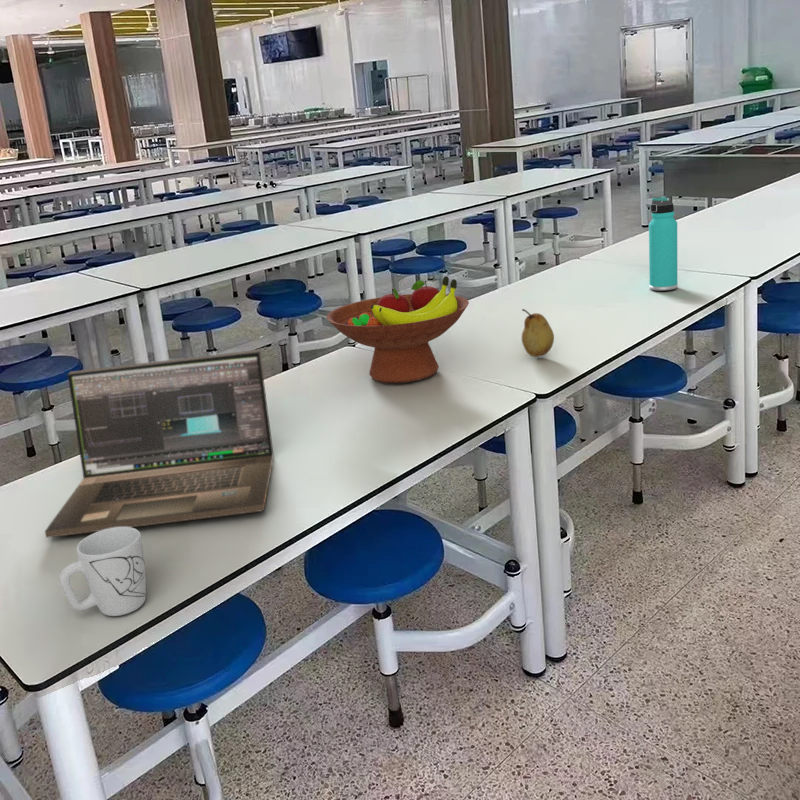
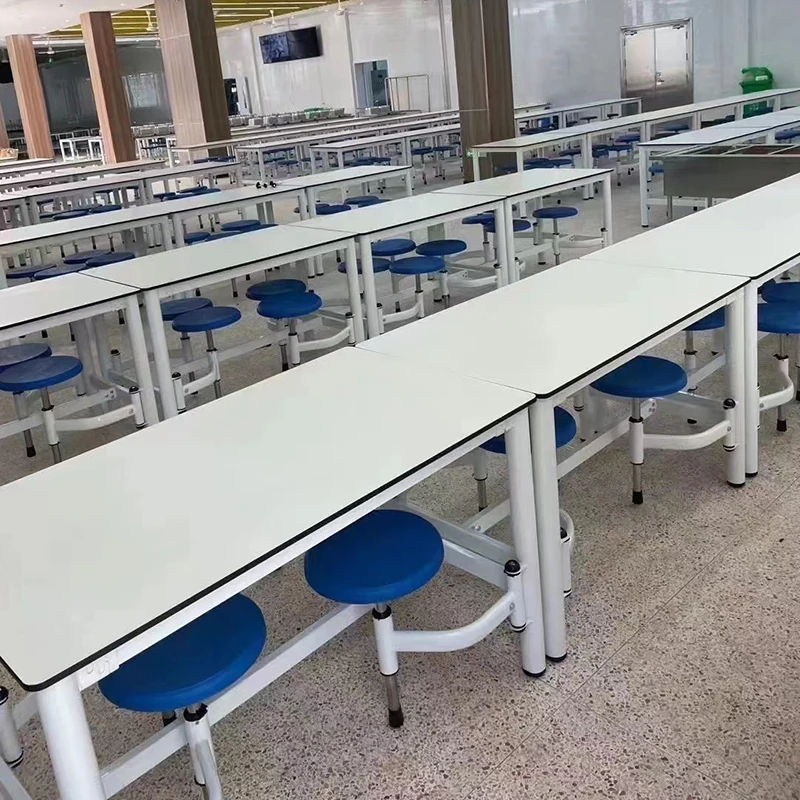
- mug (105, 576)
- fruit (536, 331)
- thermos bottle (663, 242)
- fruit bowl (399, 328)
- laptop (160, 436)
